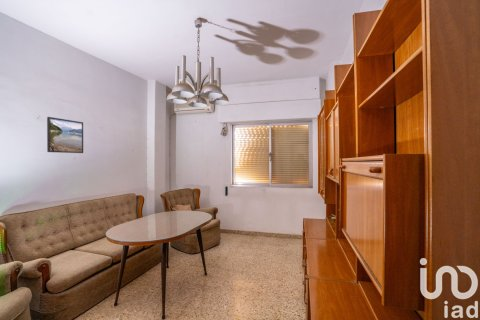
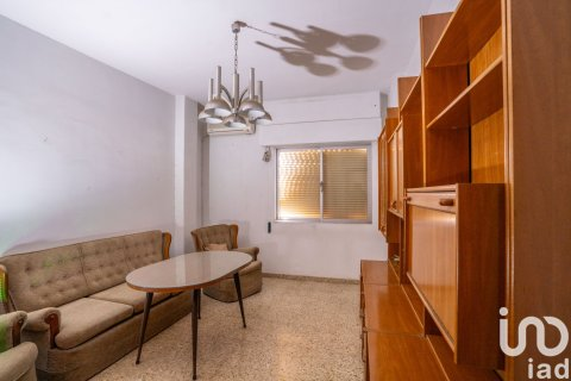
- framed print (66, 136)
